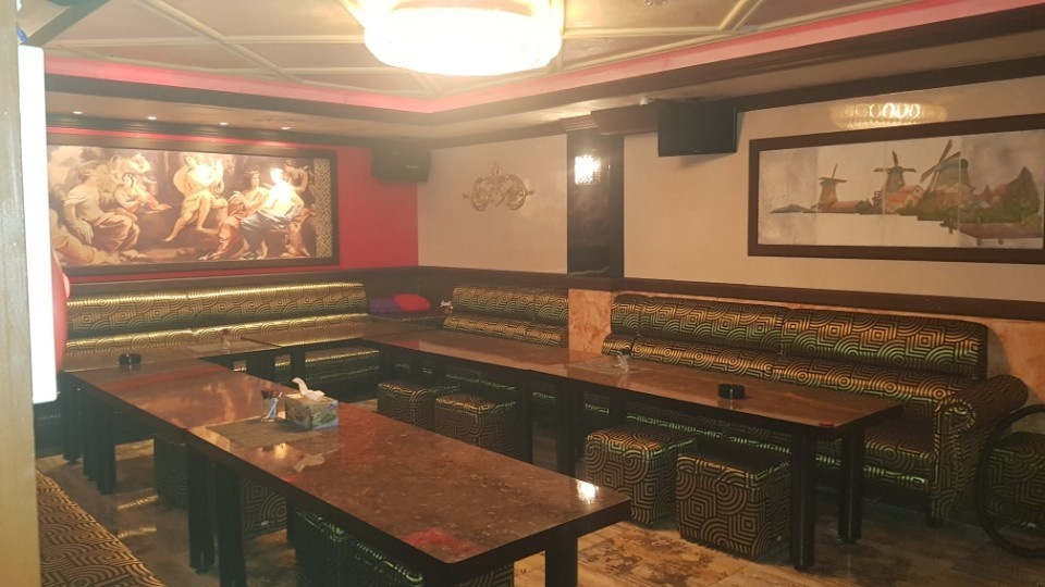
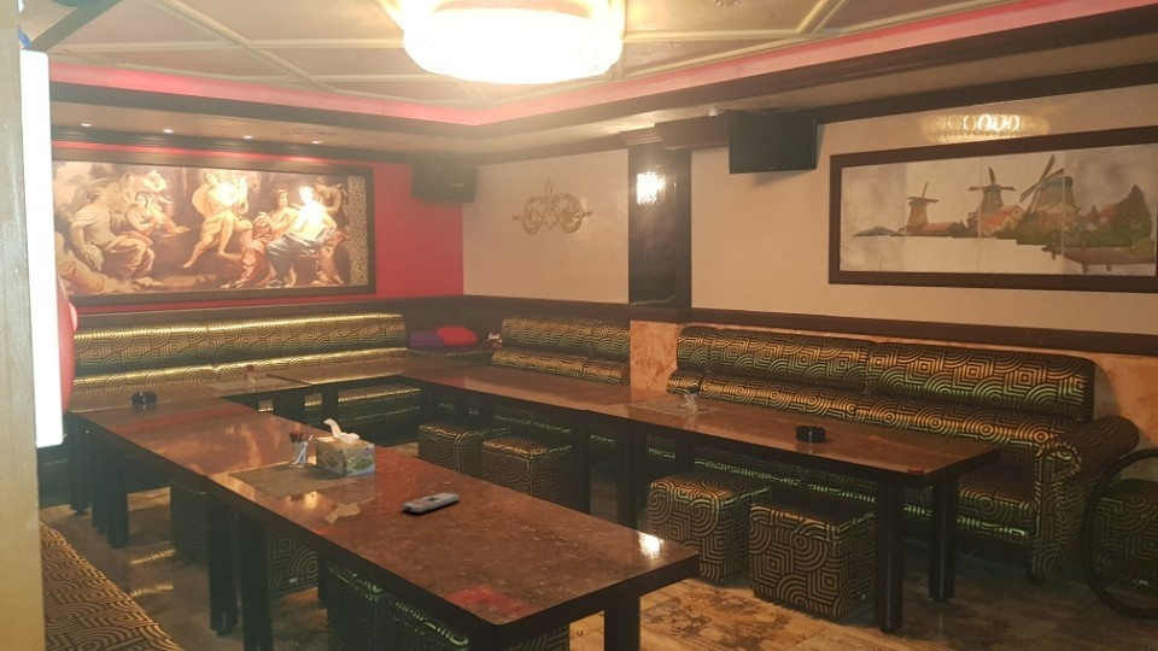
+ remote control (432, 502)
